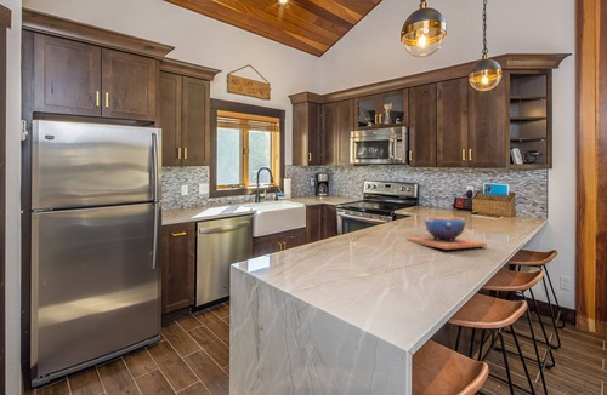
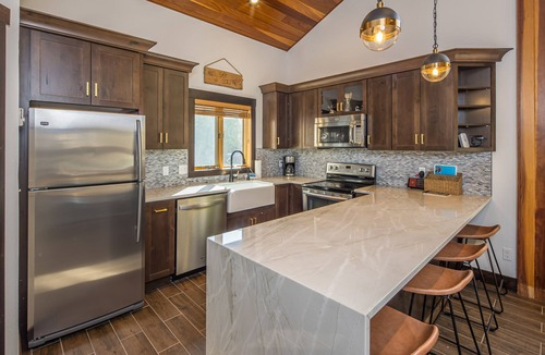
- decorative bowl (444, 230)
